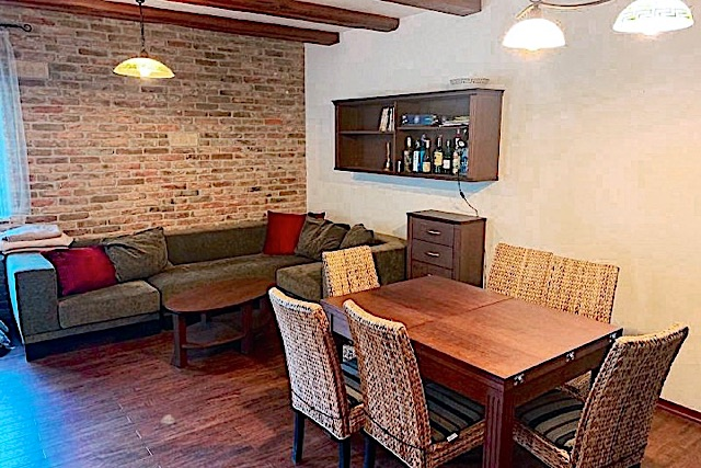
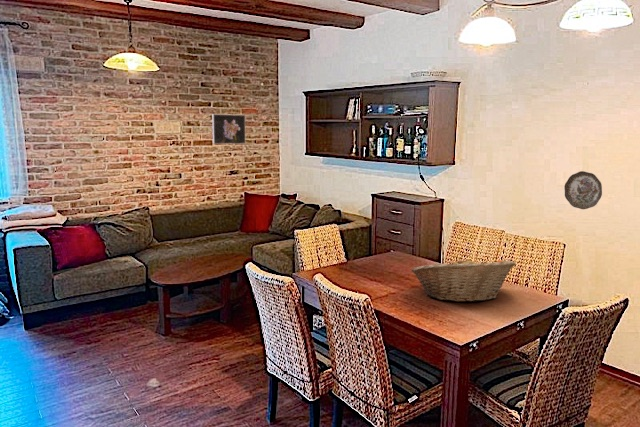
+ fruit basket (462, 274)
+ decorative plate (583, 190)
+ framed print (229, 129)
